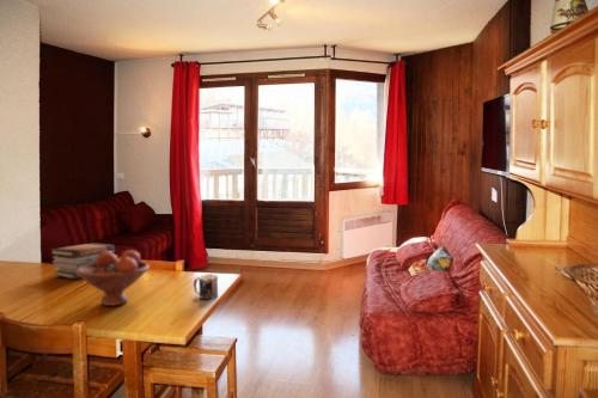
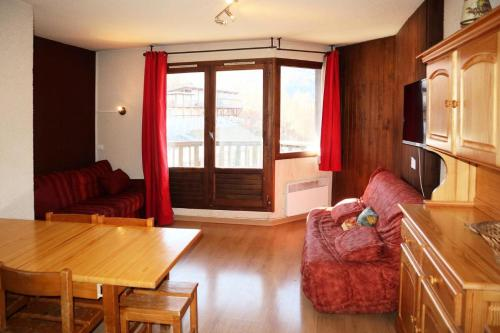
- mug (206, 286)
- fruit bowl (114, 277)
- book stack (84, 259)
